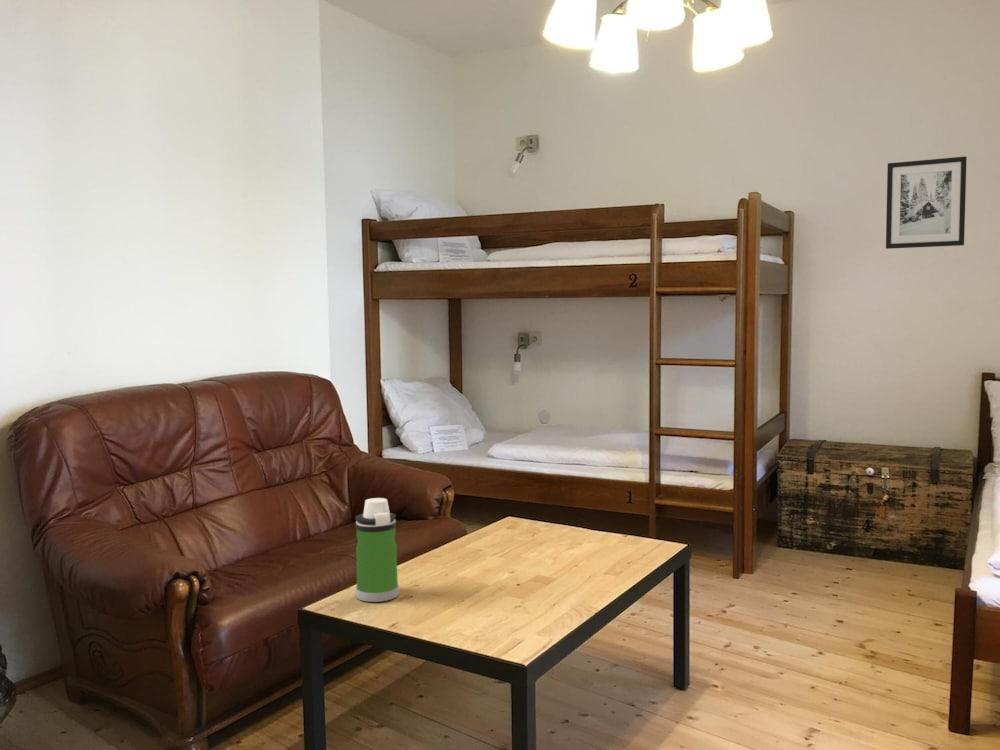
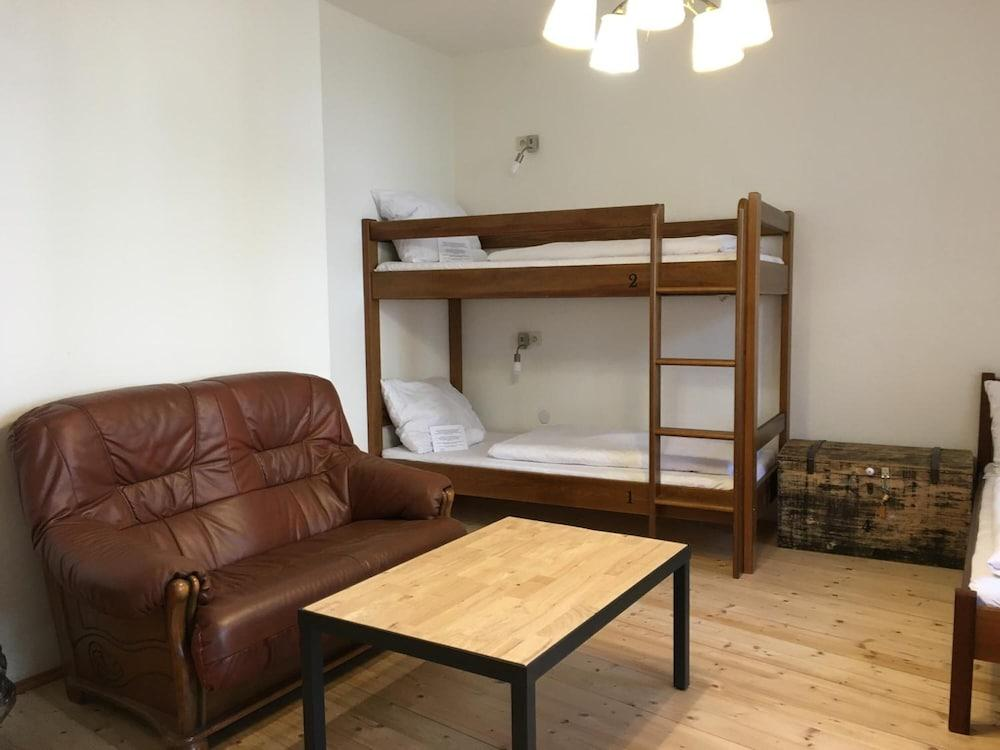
- water bottle (377, 547)
- wall art (925, 203)
